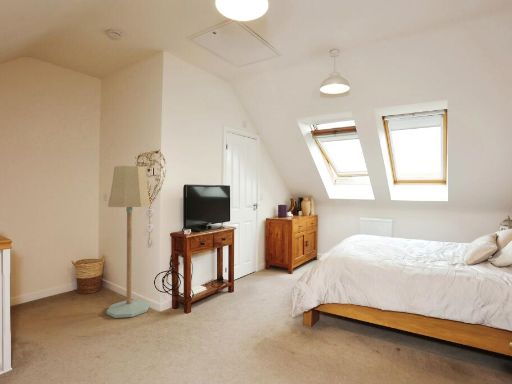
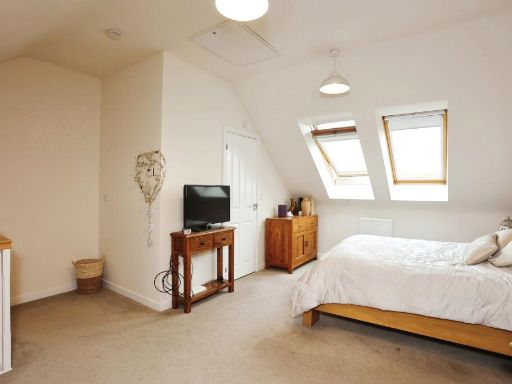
- floor lamp (129, 238)
